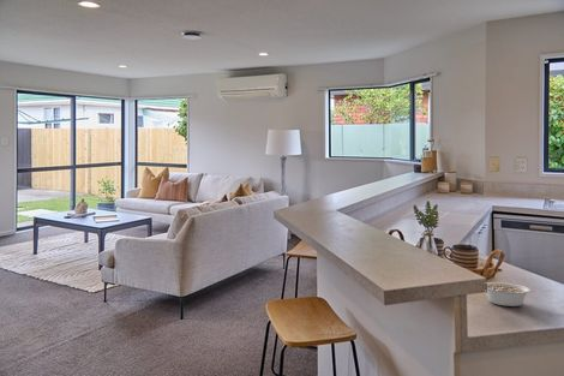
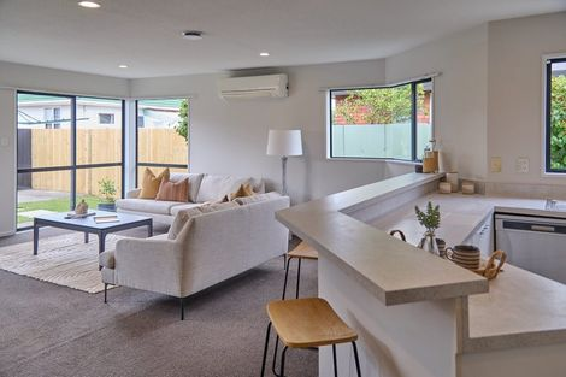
- legume (506, 293)
